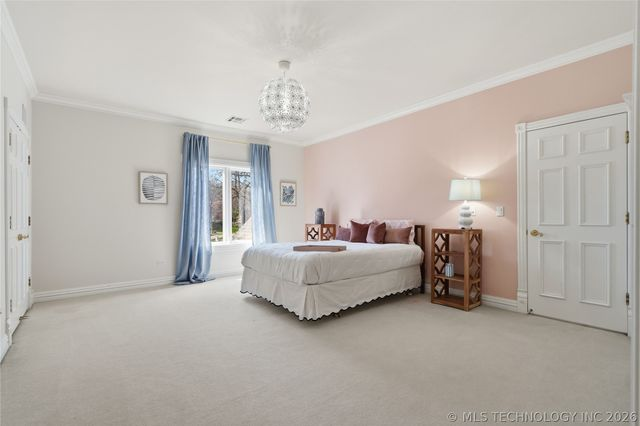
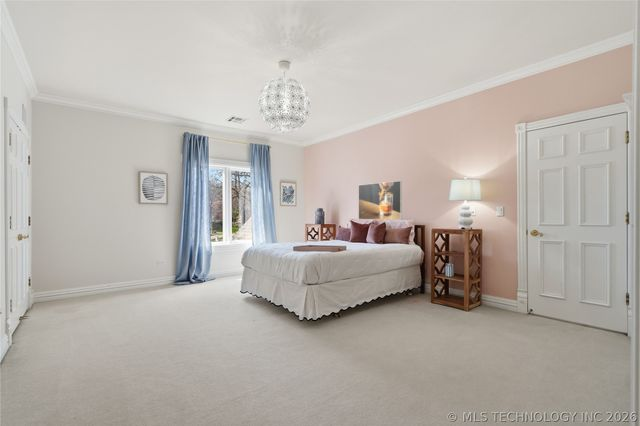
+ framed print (378, 201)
